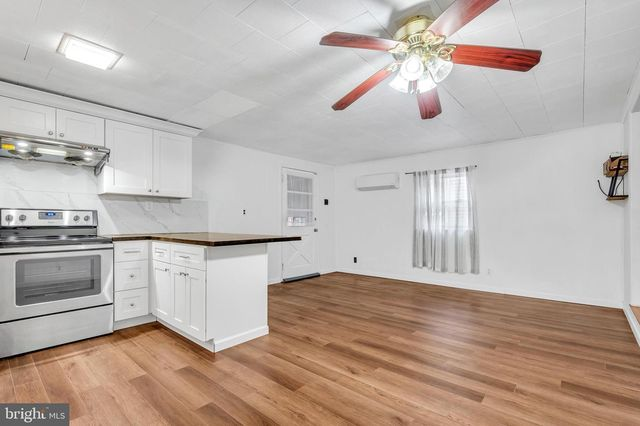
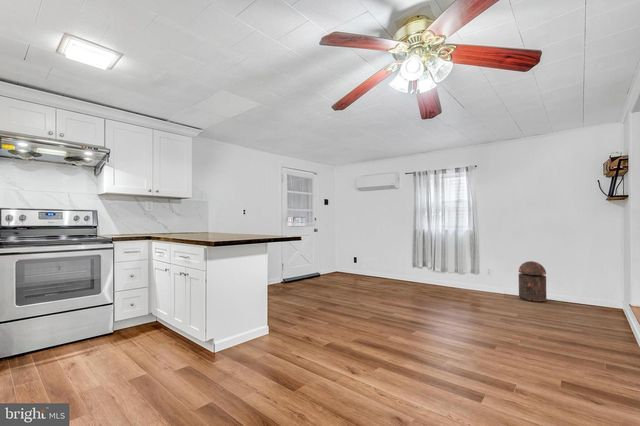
+ trash can (532, 280)
